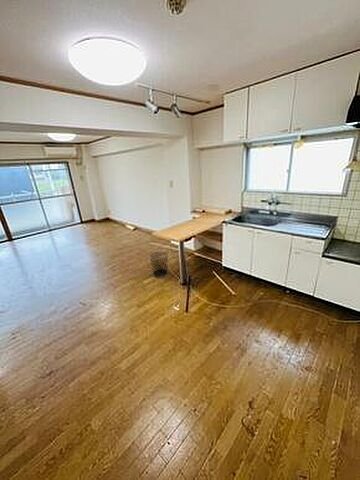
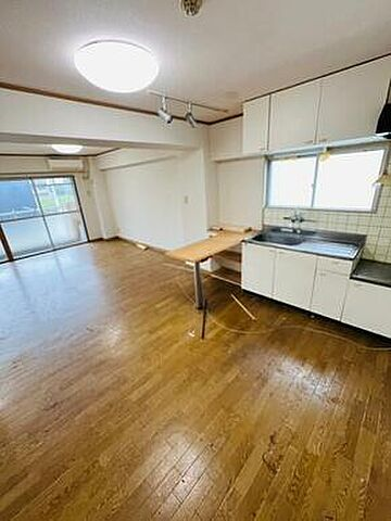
- waste bin (159, 264)
